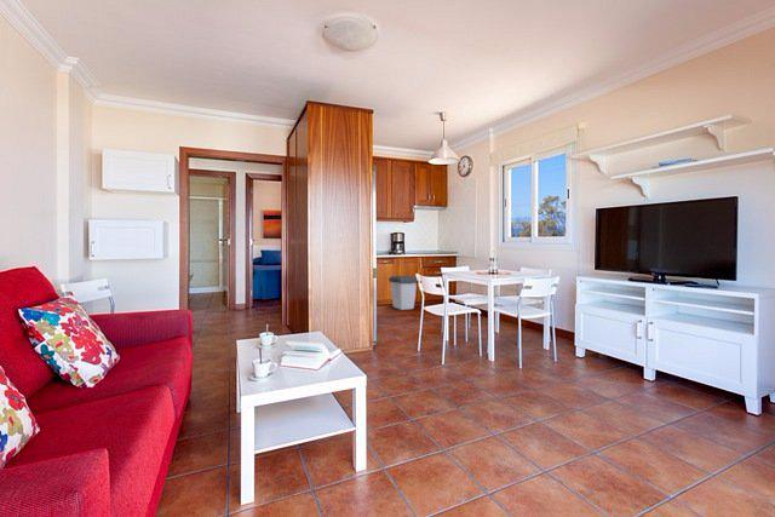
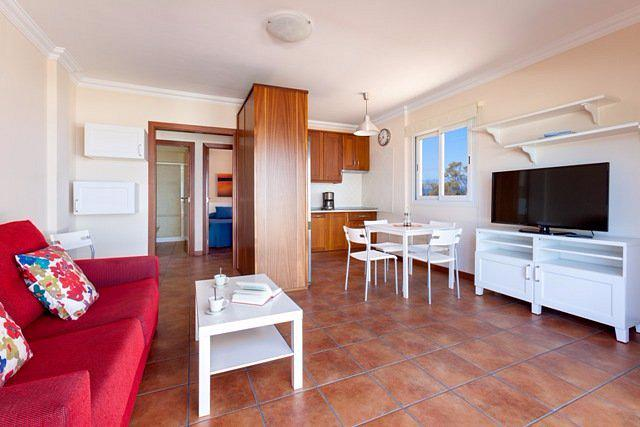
- trash can (402, 292)
